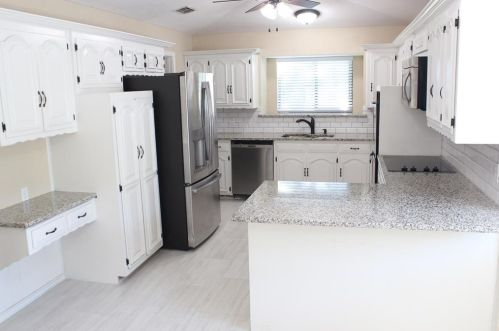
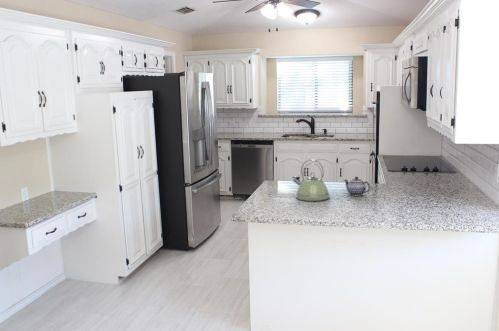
+ kettle (310, 178)
+ teapot (356, 185)
